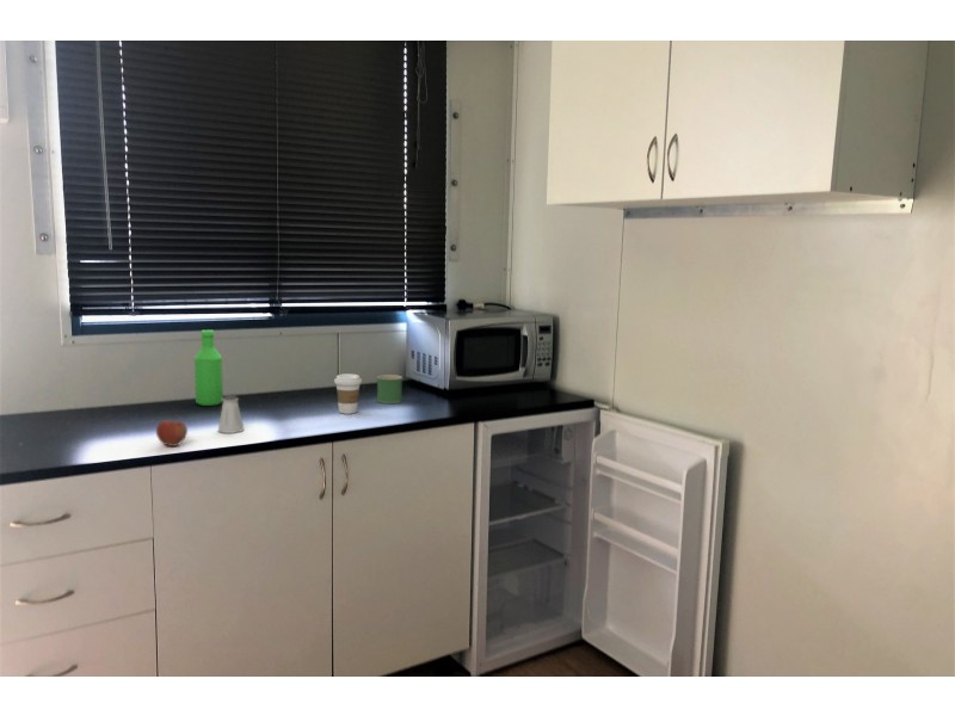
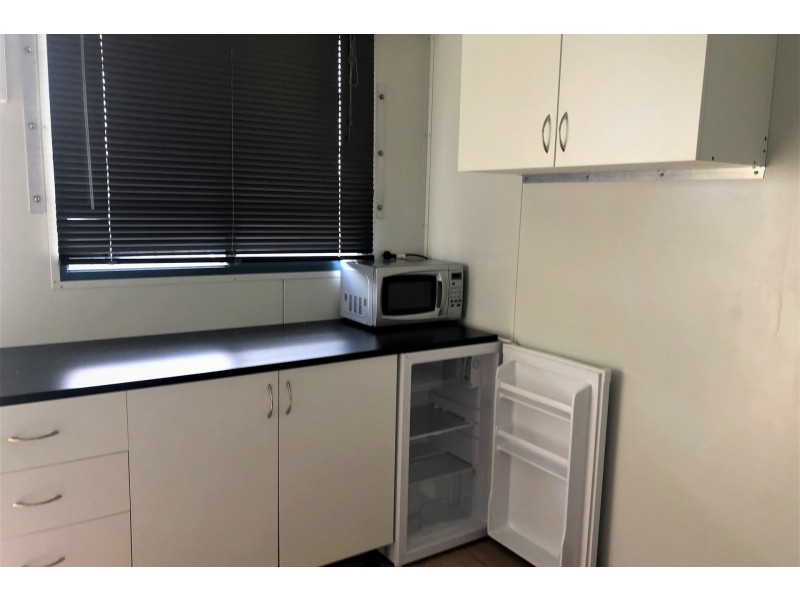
- apple (172, 431)
- mug (387, 388)
- saltshaker (230, 413)
- coffee cup (347, 394)
- bottle (208, 366)
